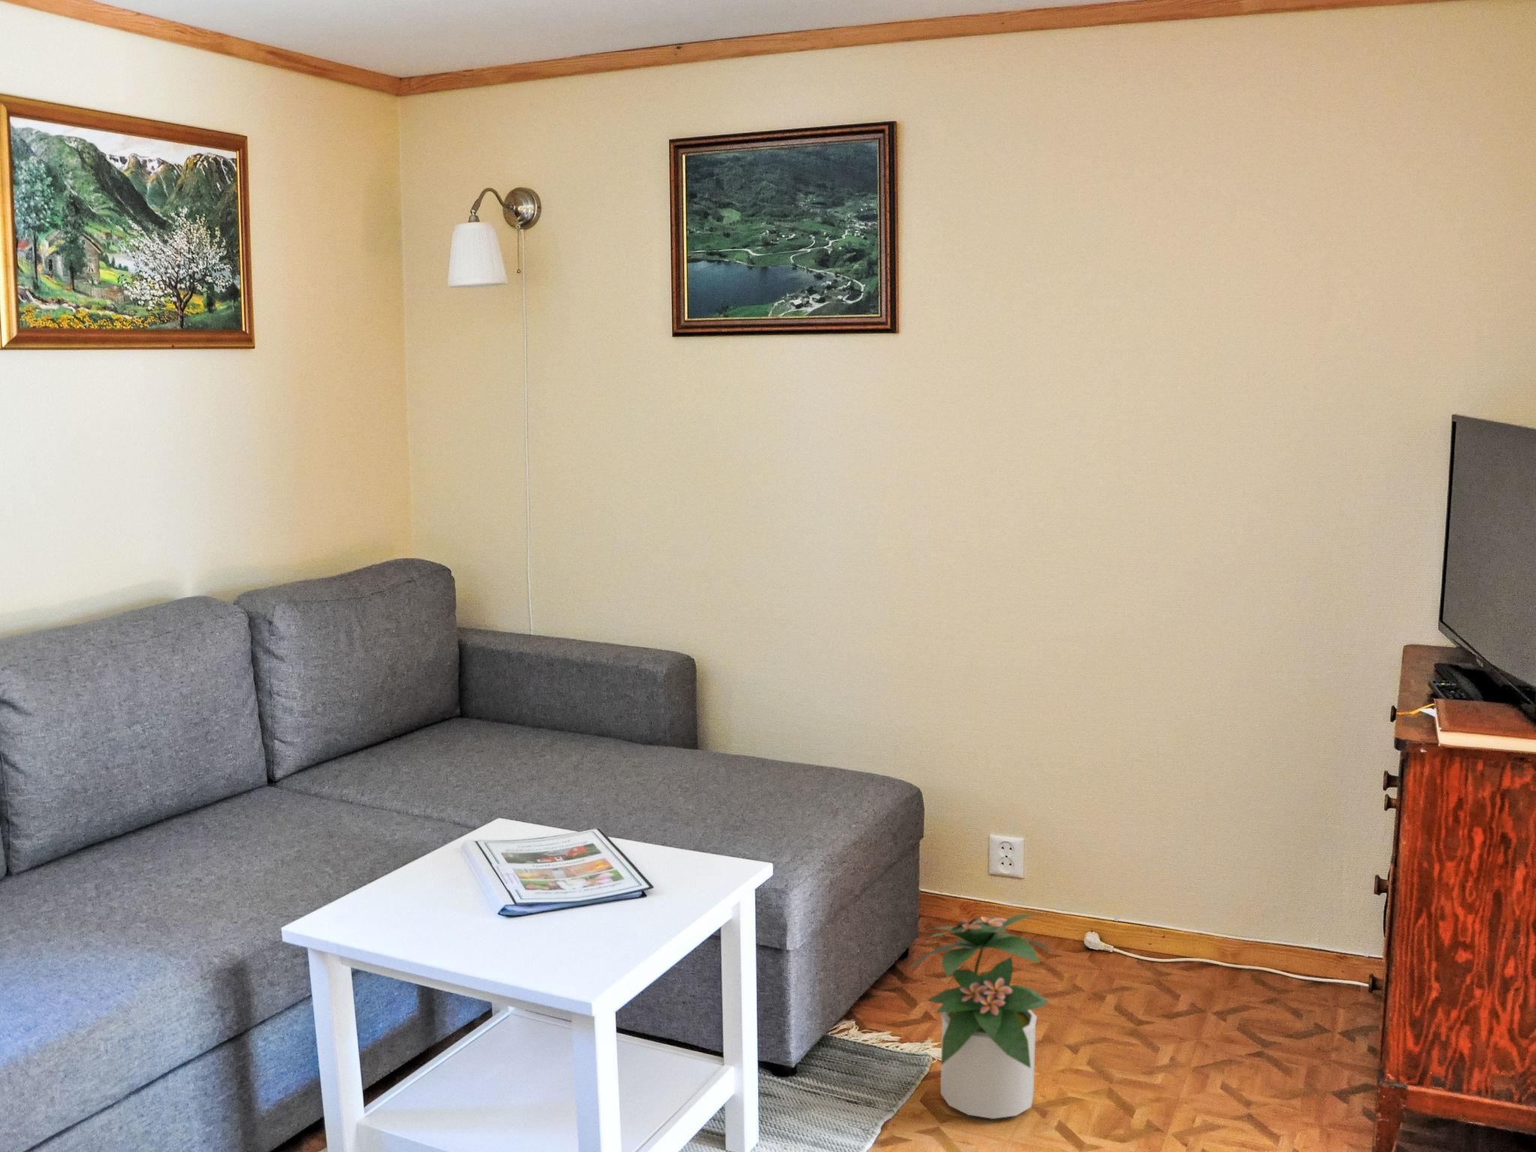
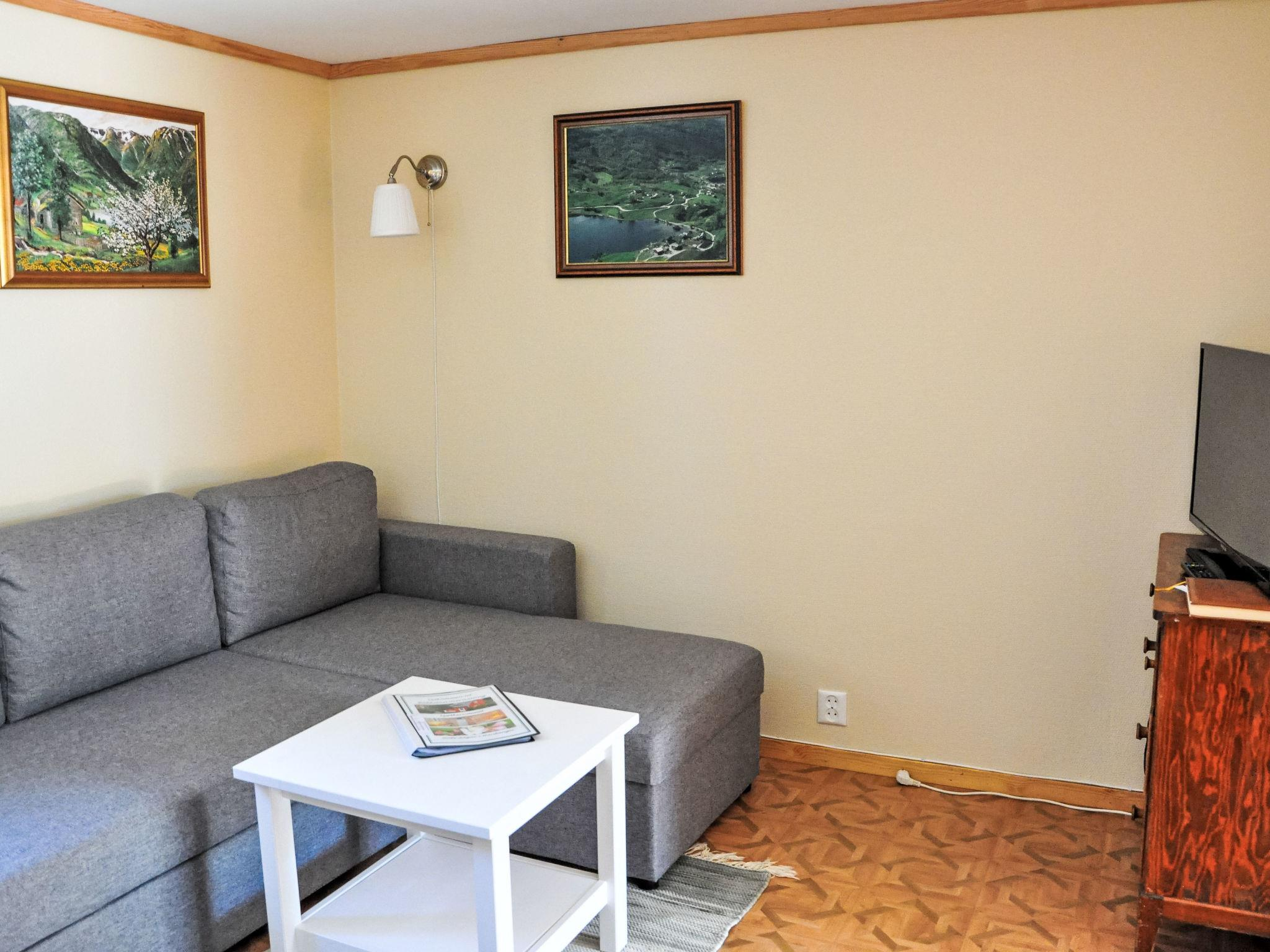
- potted plant (982, 1006)
